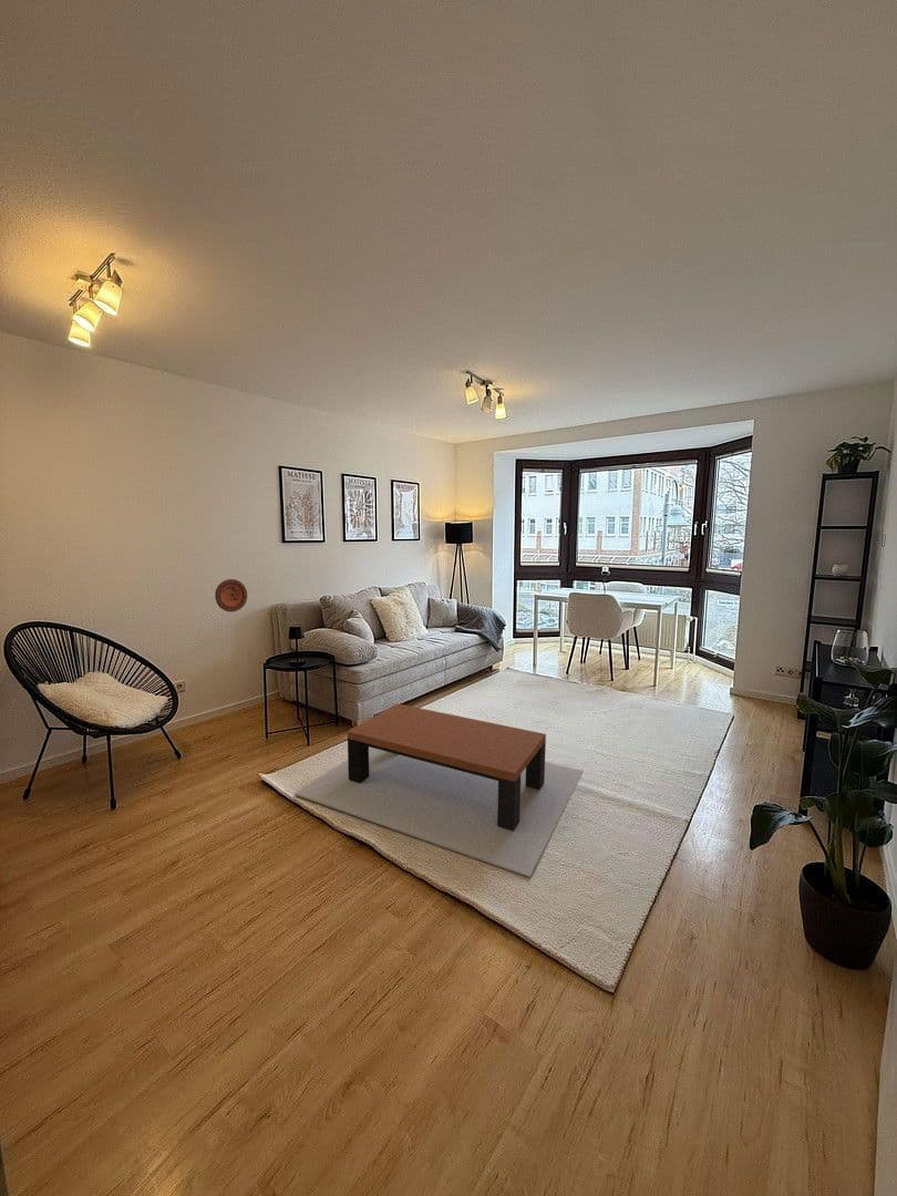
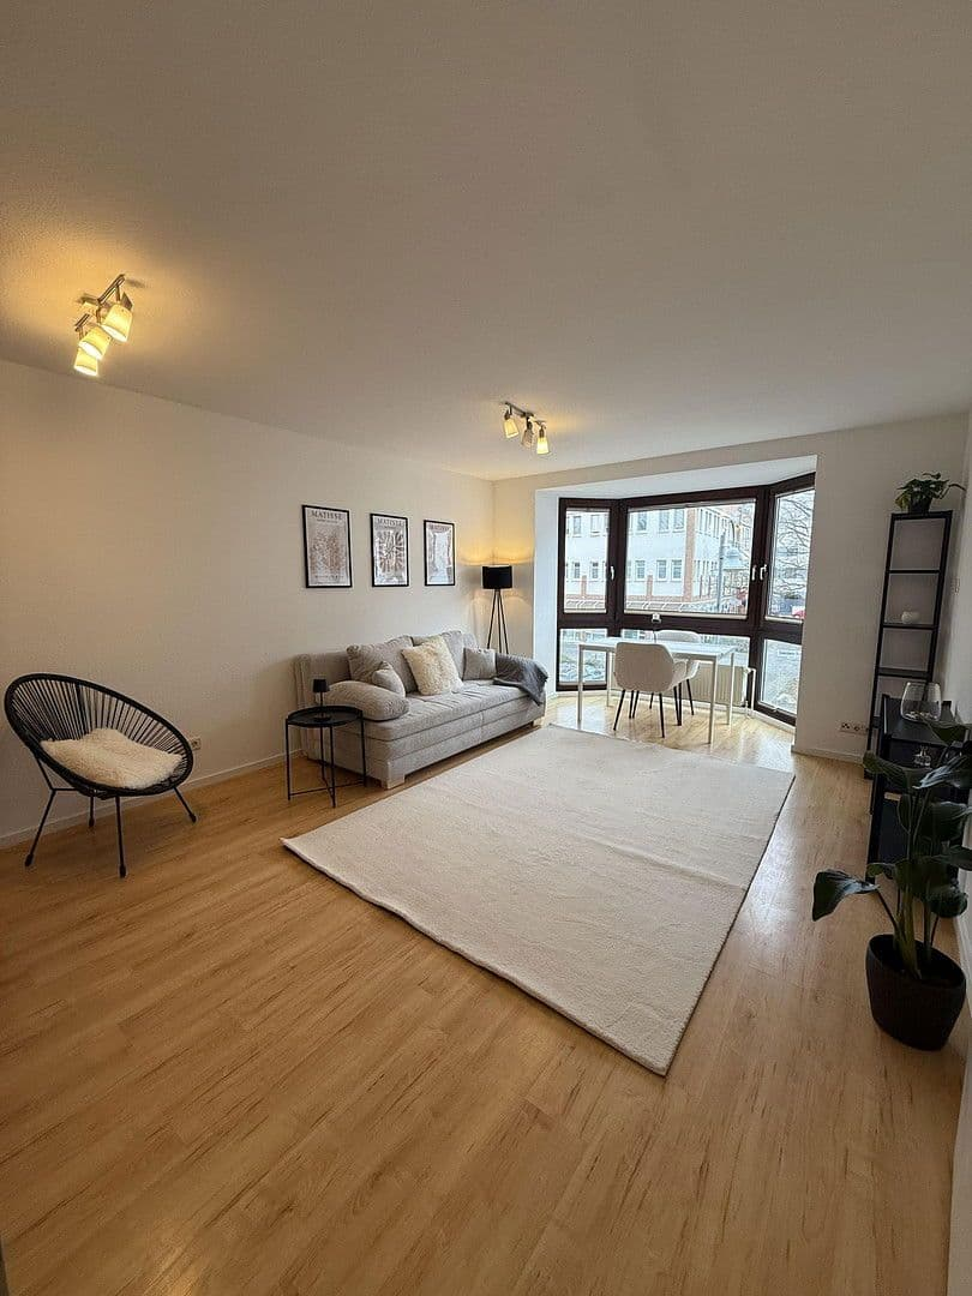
- decorative plate (230, 595)
- coffee table (445, 757)
